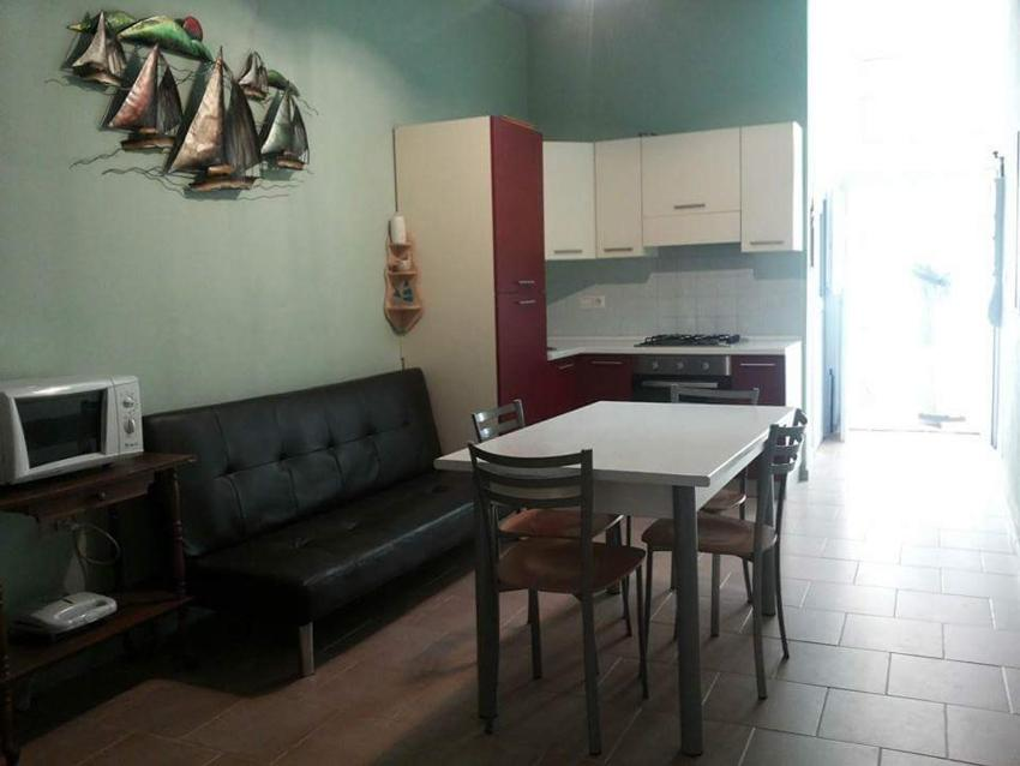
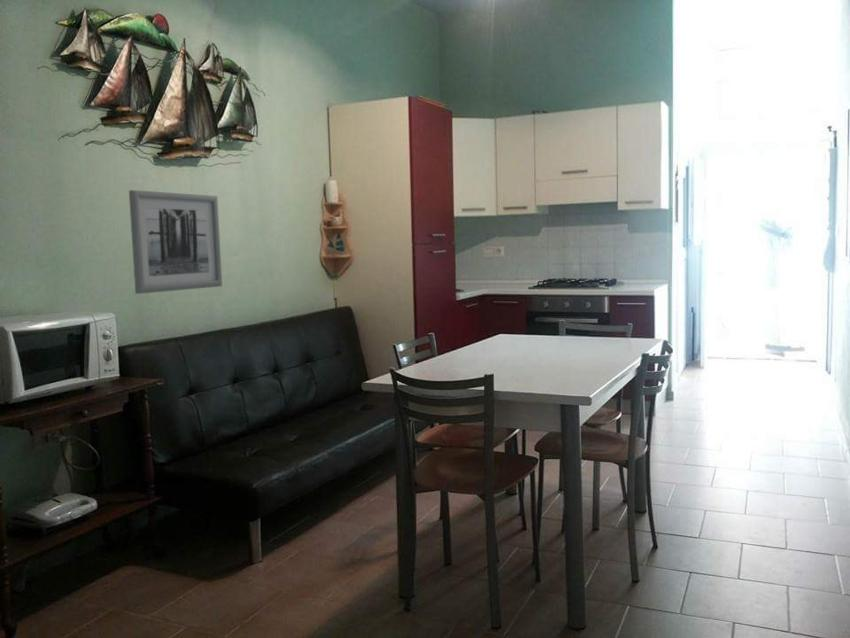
+ wall art (179, 241)
